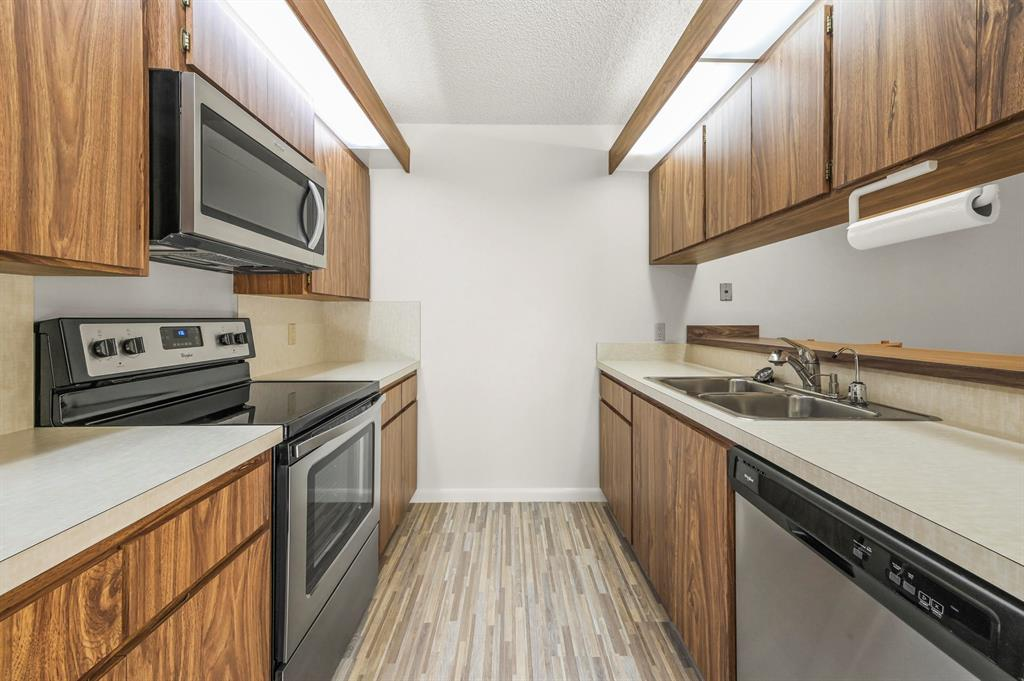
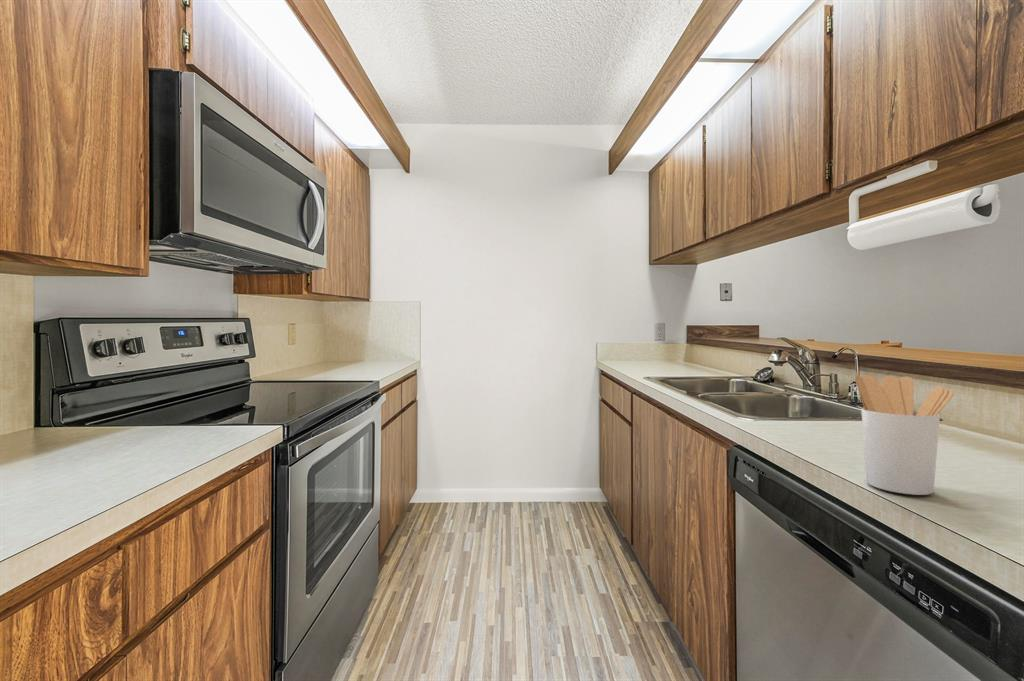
+ utensil holder (894, 427)
